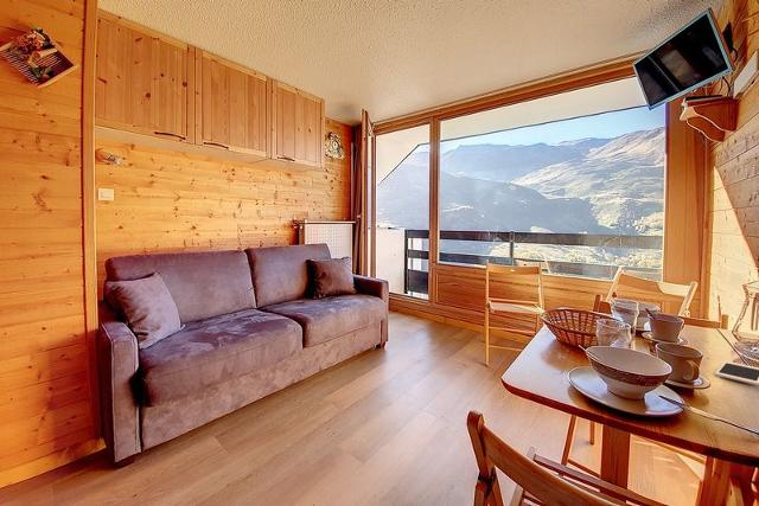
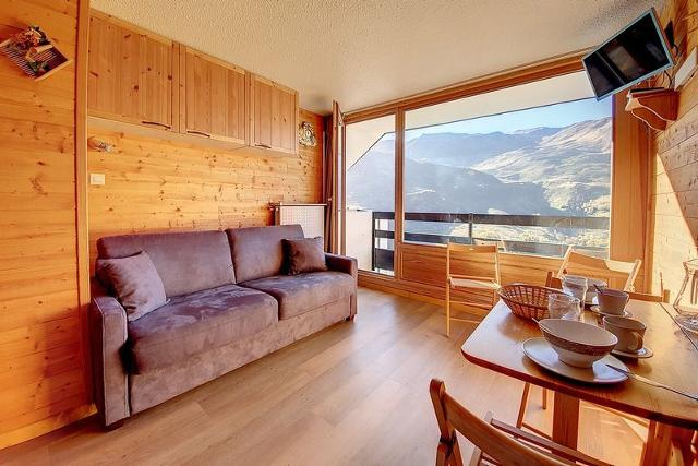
- cell phone (740, 372)
